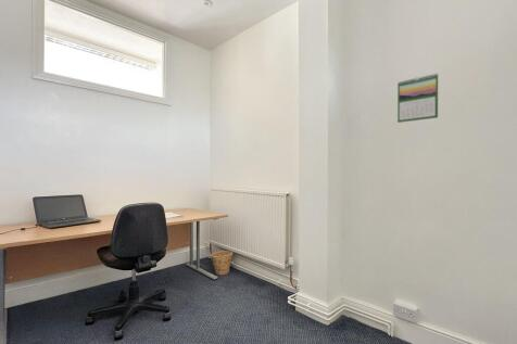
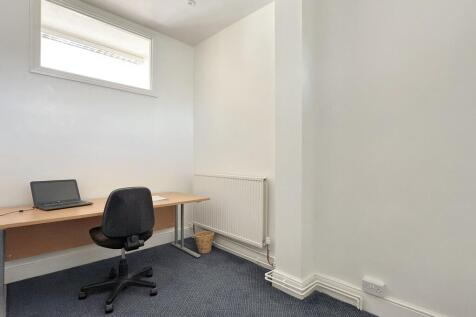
- calendar (416, 98)
